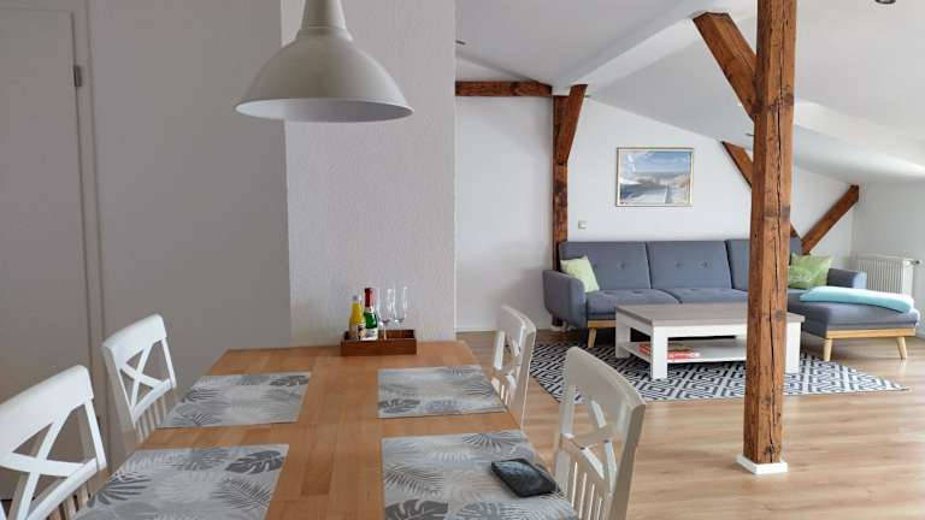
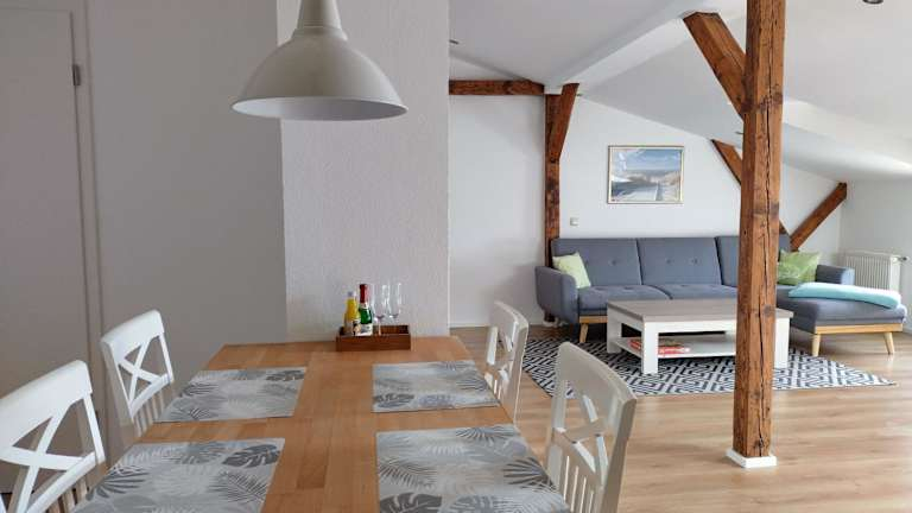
- smartphone (522, 475)
